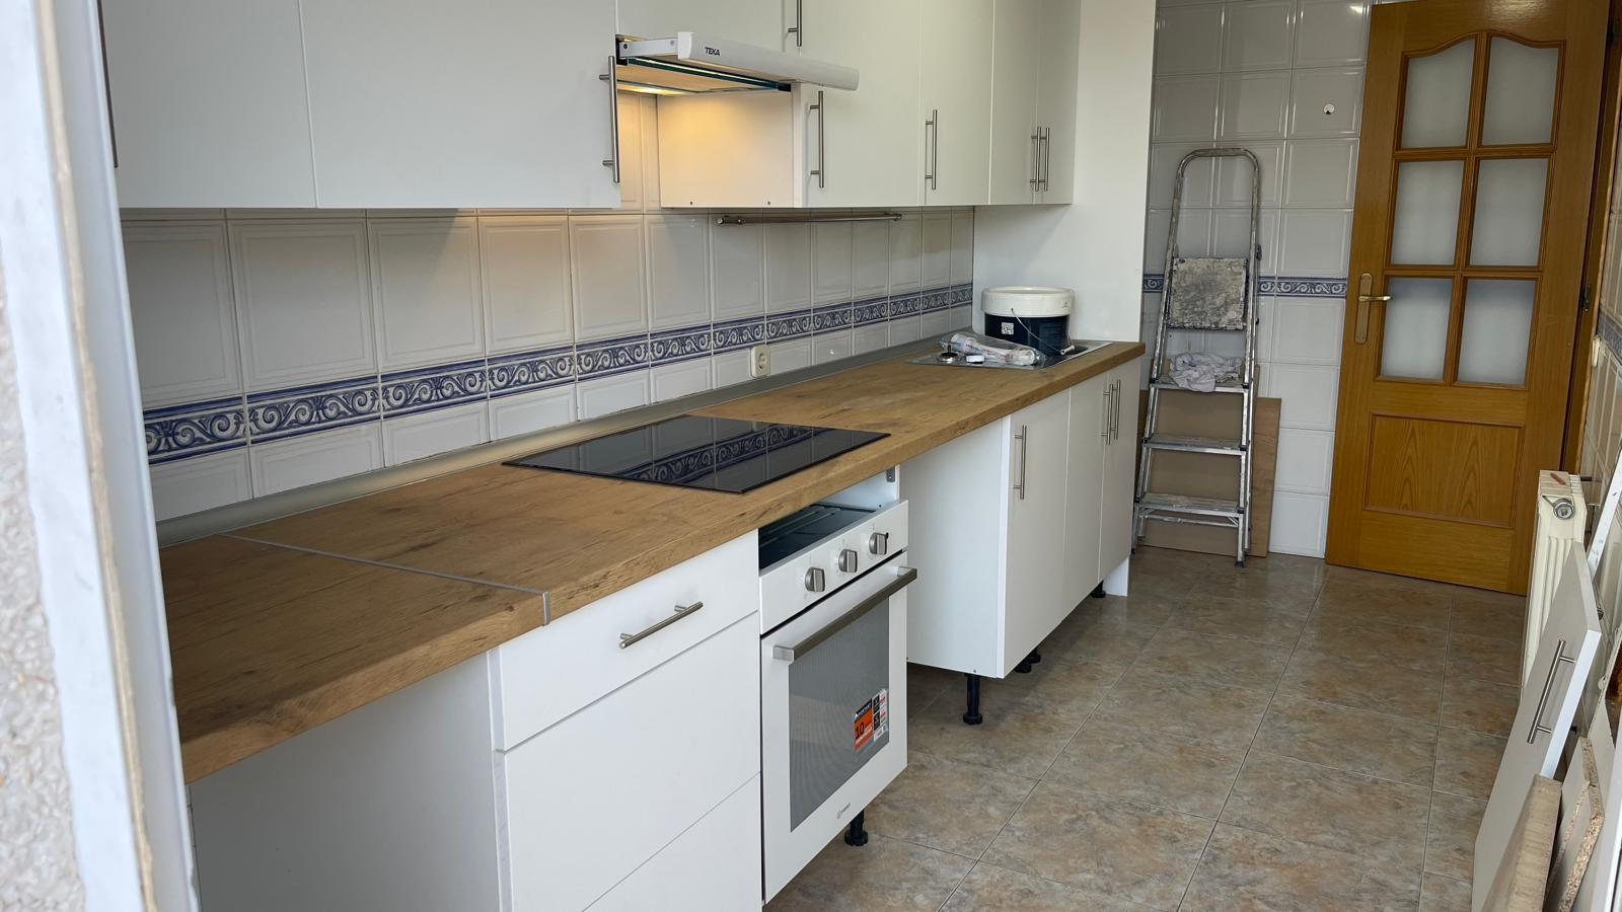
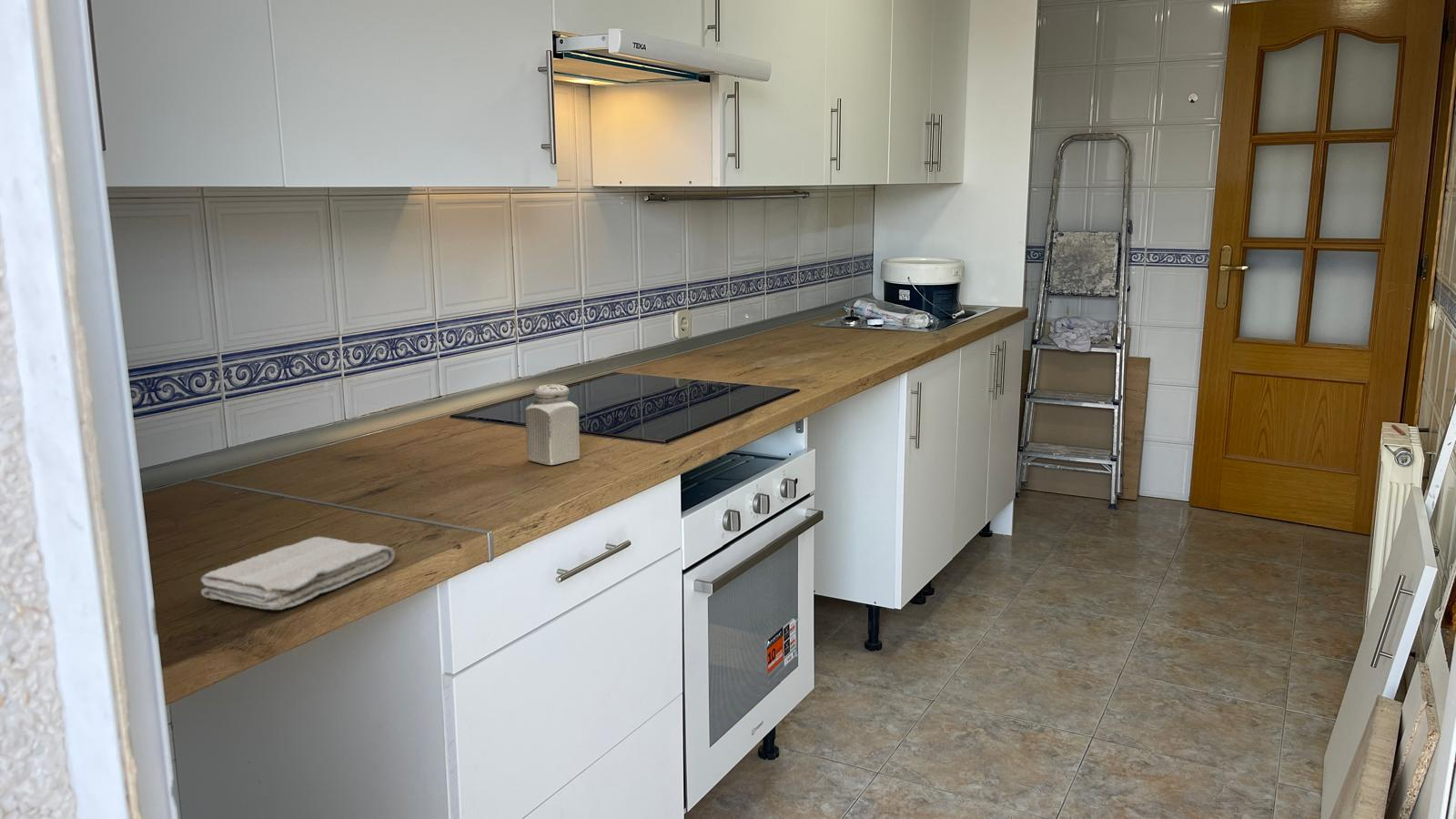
+ washcloth (299, 568)
+ salt shaker (552, 422)
